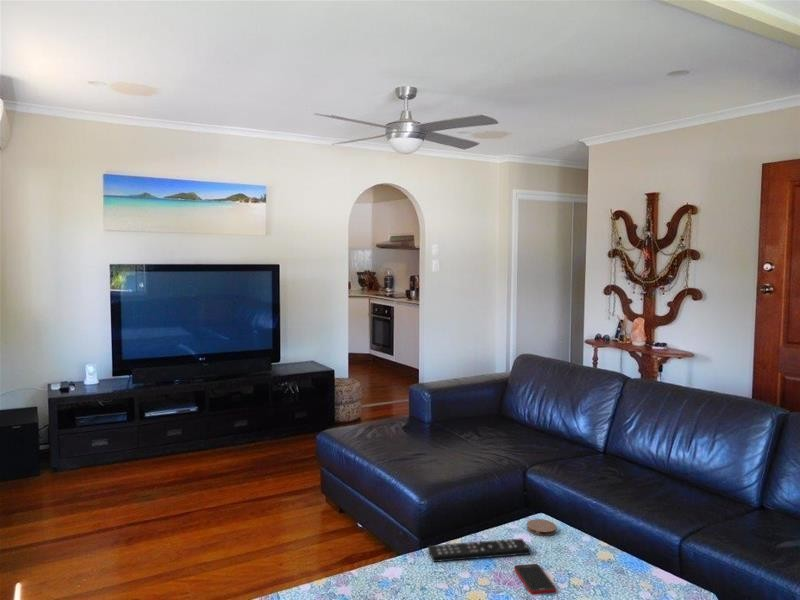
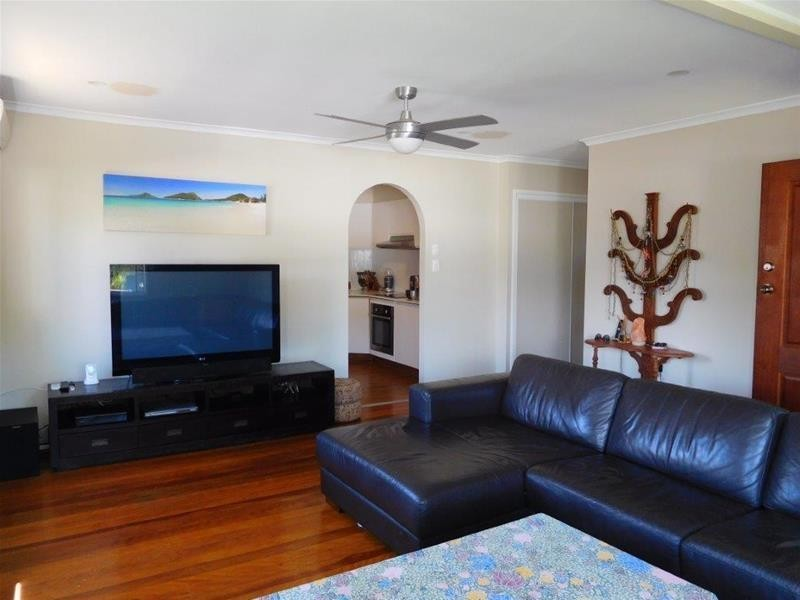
- remote control (479, 549)
- cell phone (534, 578)
- coaster (541, 527)
